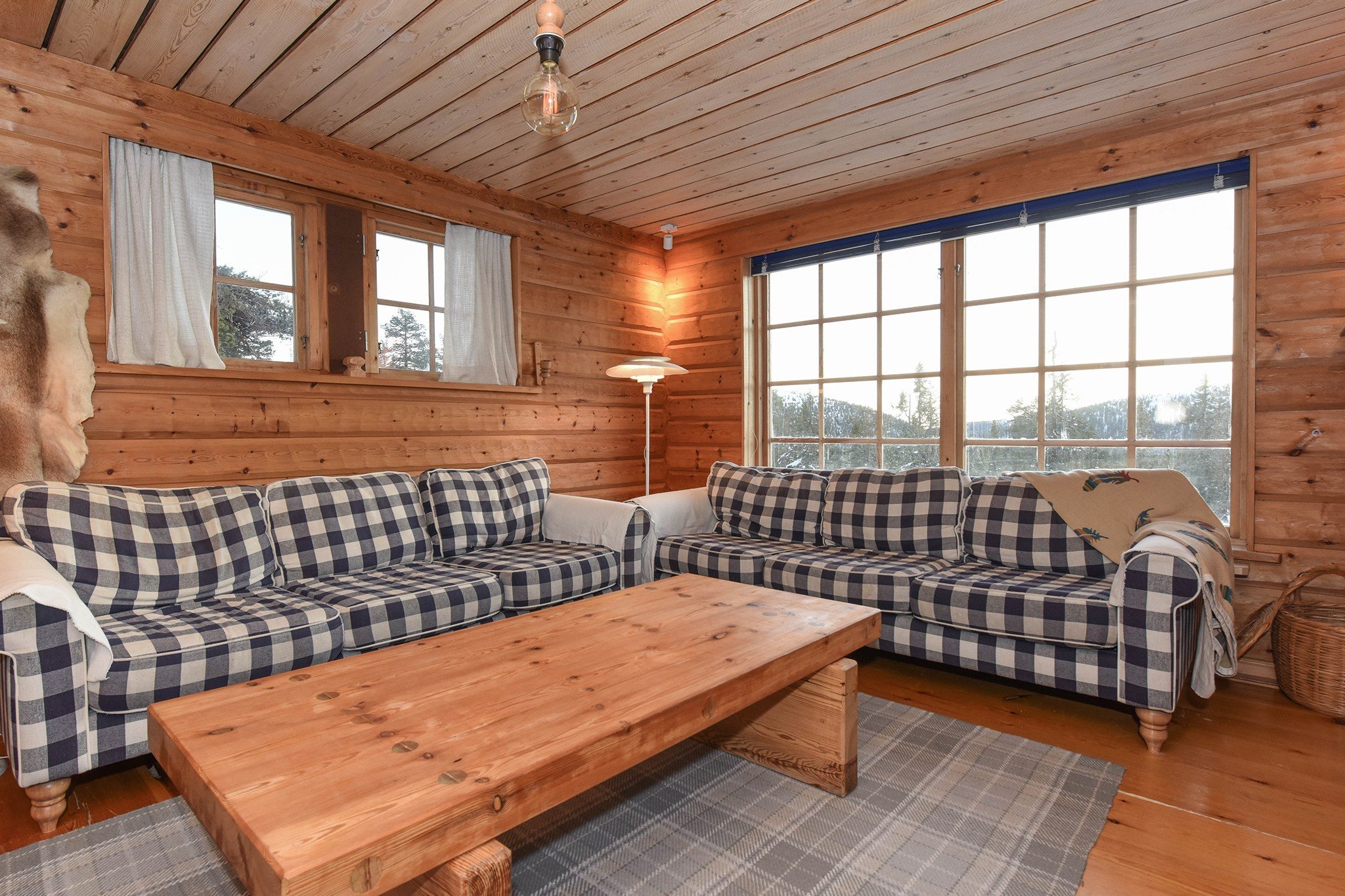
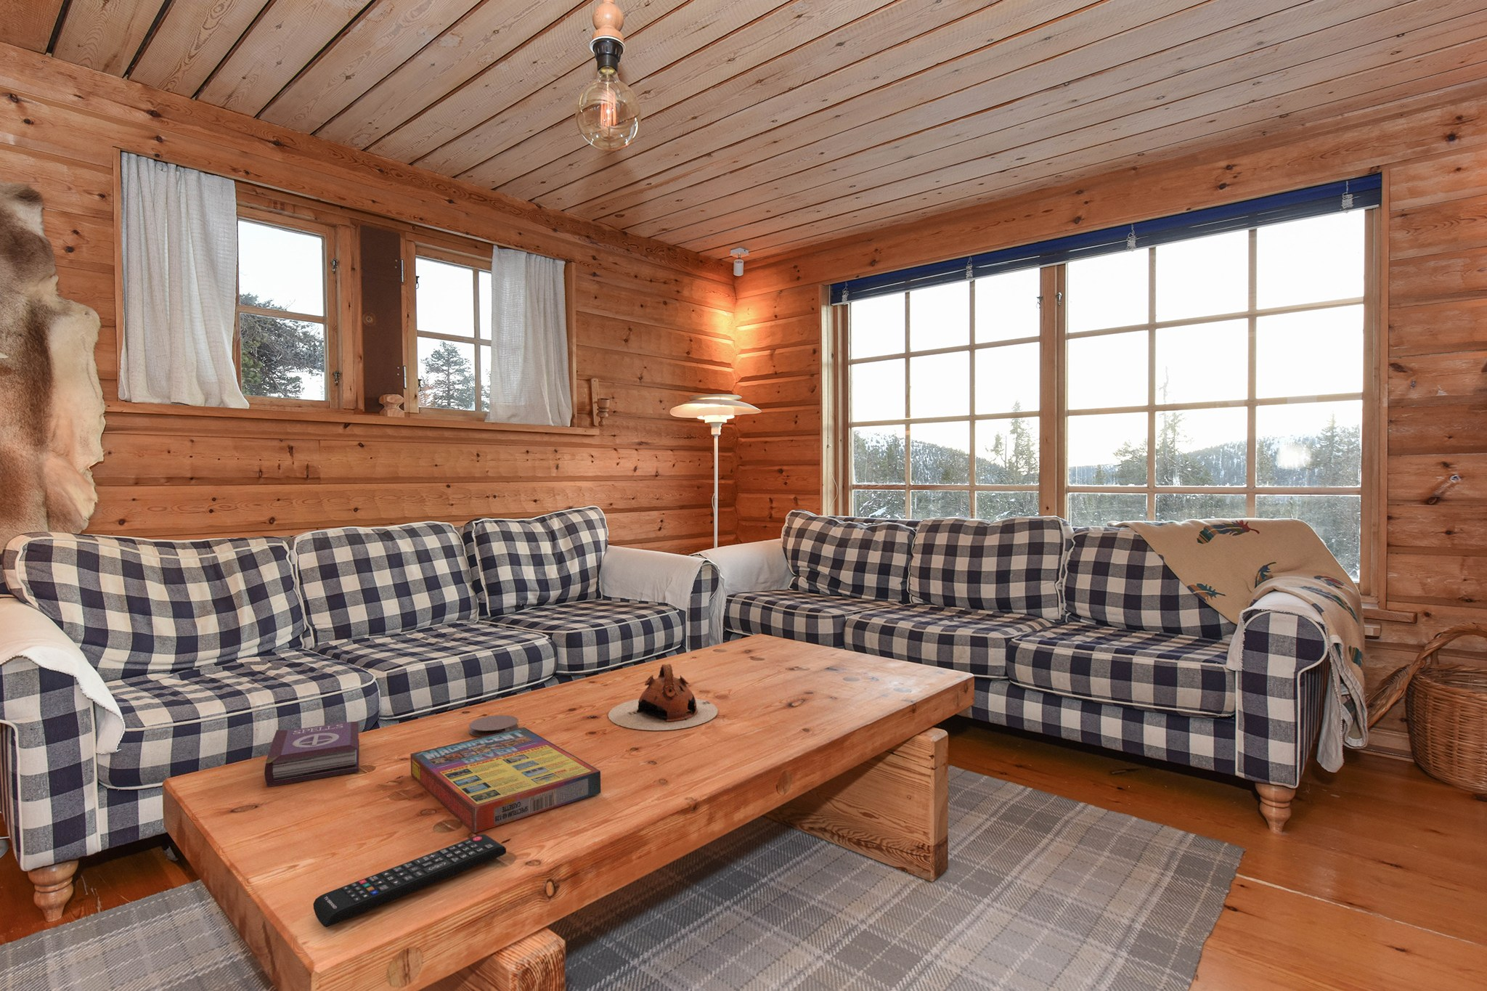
+ game compilation box (502, 772)
+ book (314, 749)
+ teapot (663, 688)
+ coaster (494, 726)
+ remote control (416, 876)
